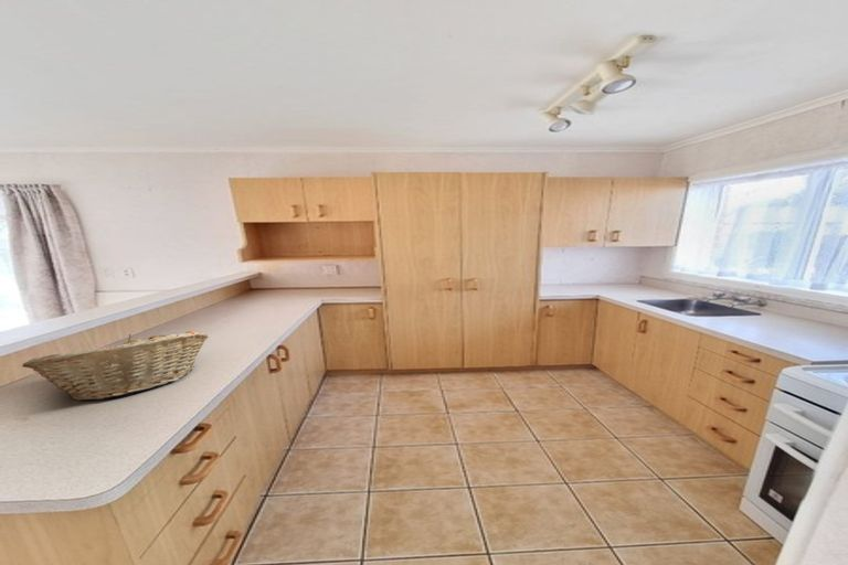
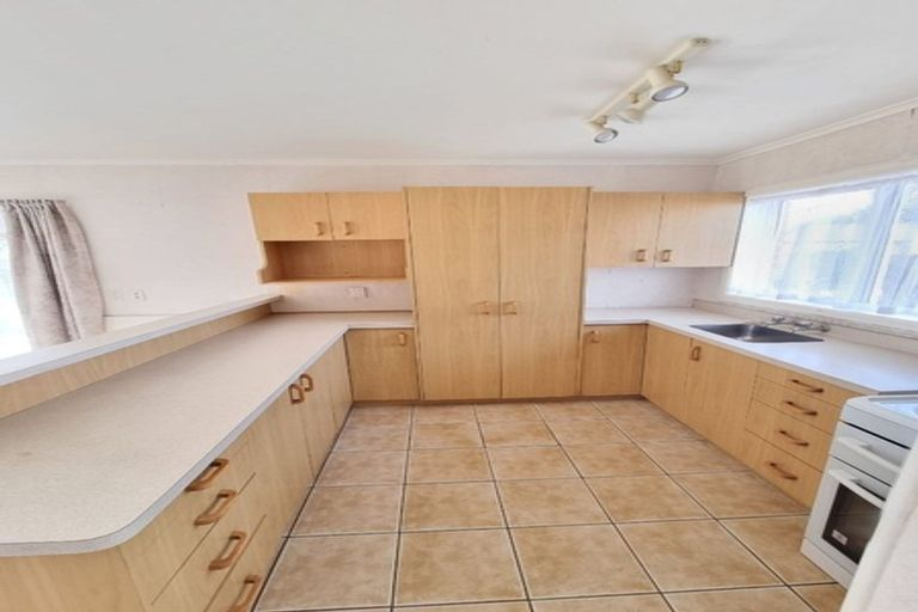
- fruit basket (130, 358)
